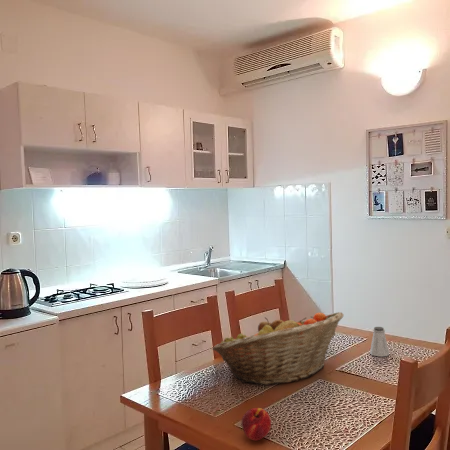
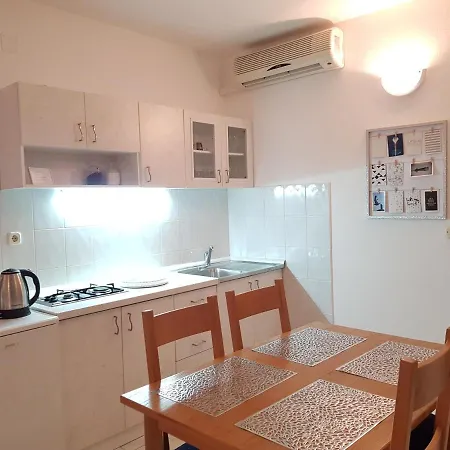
- fruit basket (280, 341)
- peach (255, 423)
- saltshaker (379, 340)
